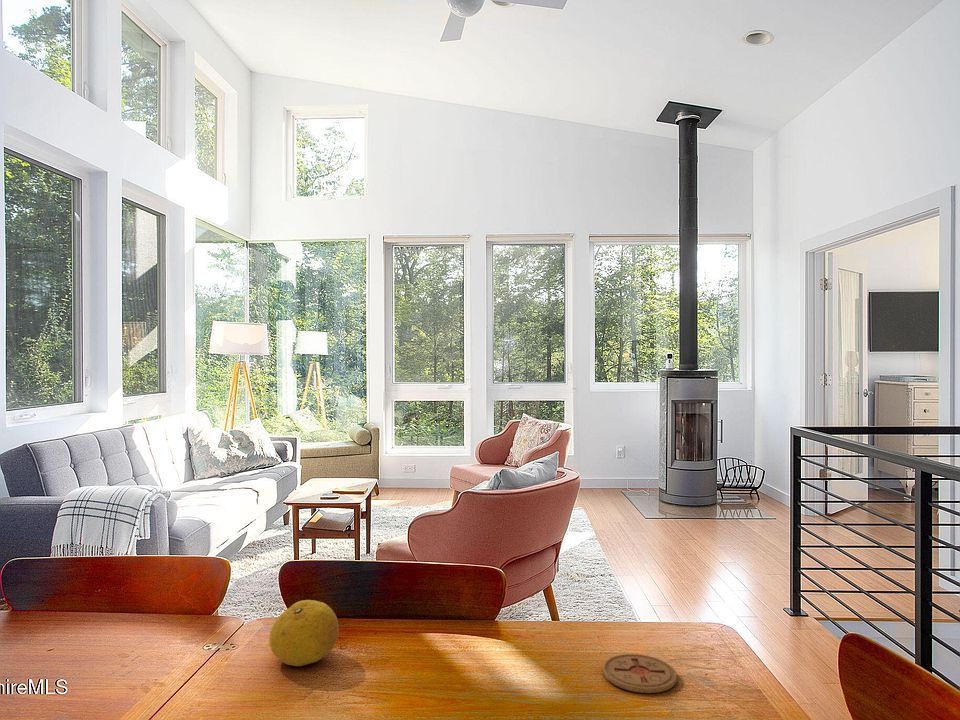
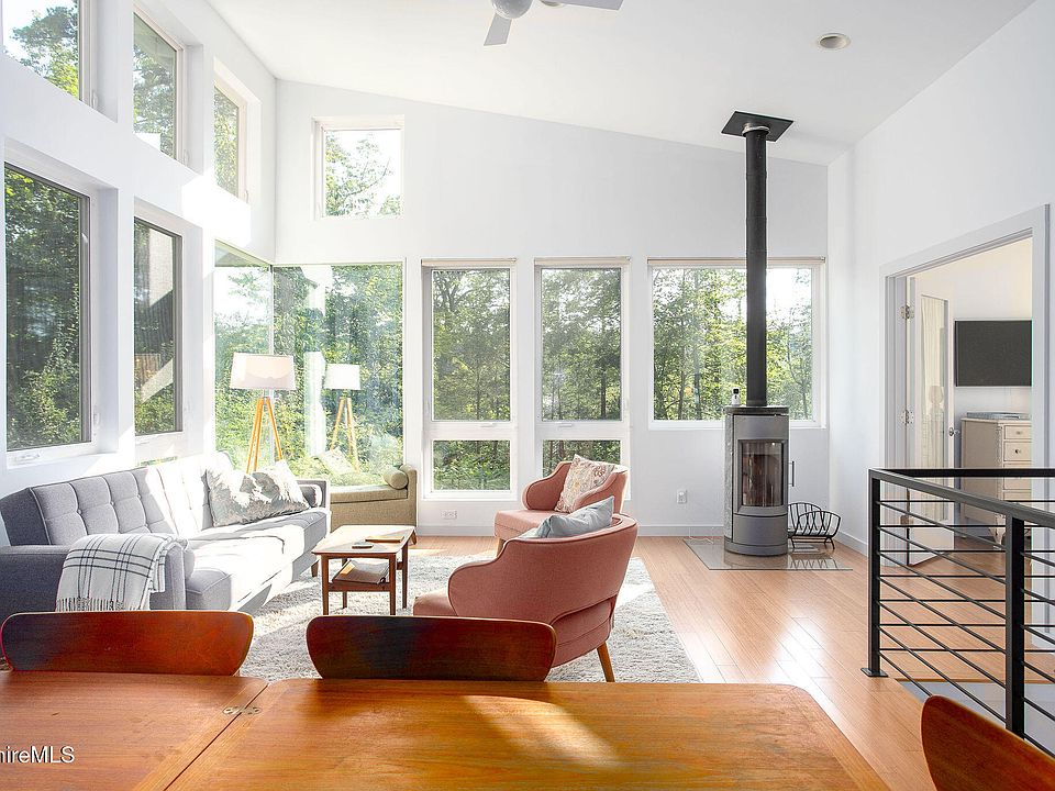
- fruit (305, 631)
- coaster (639, 672)
